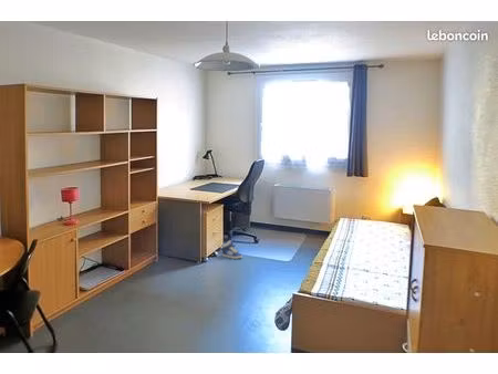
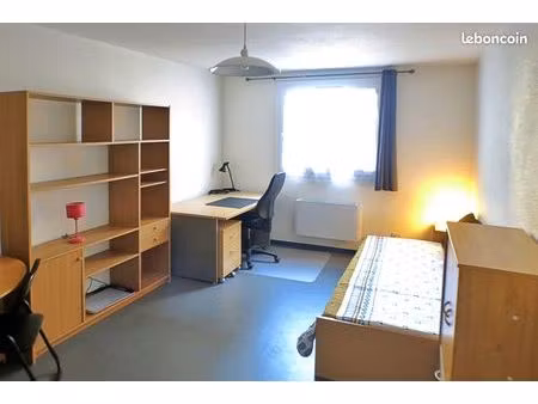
- sneaker (231, 248)
